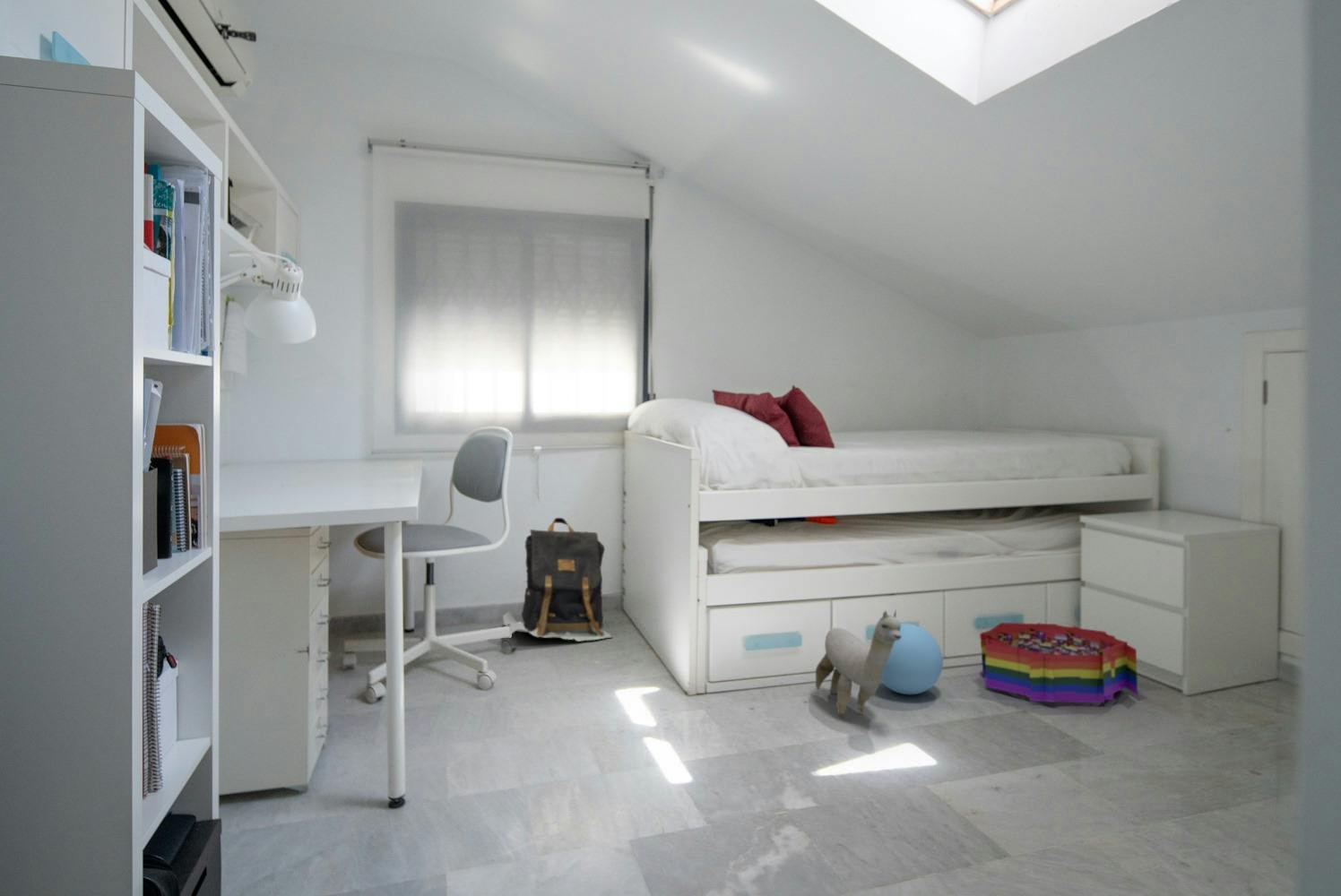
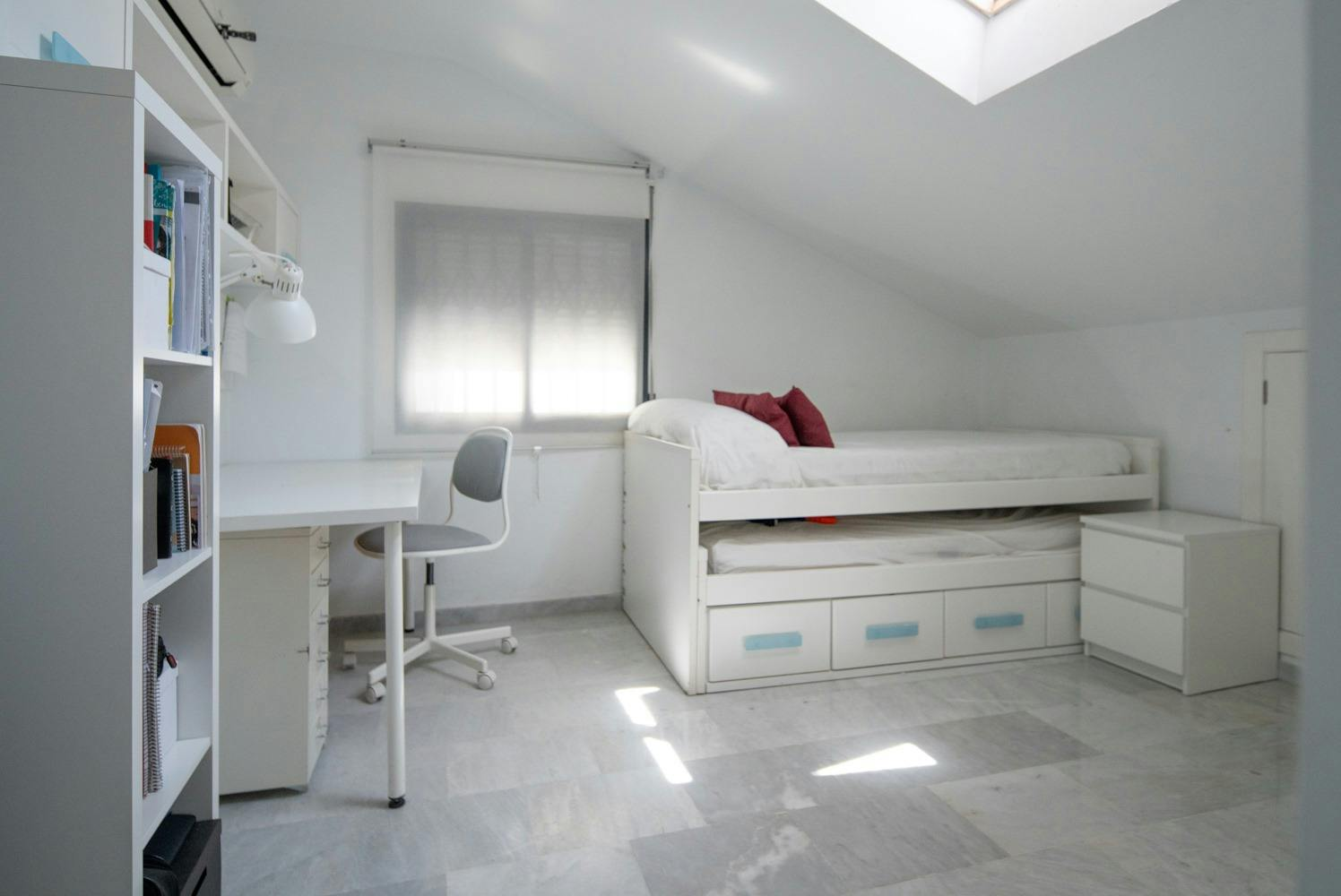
- backpack (557, 576)
- plush toy (855, 656)
- storage bin (1051, 658)
- ball (906, 659)
